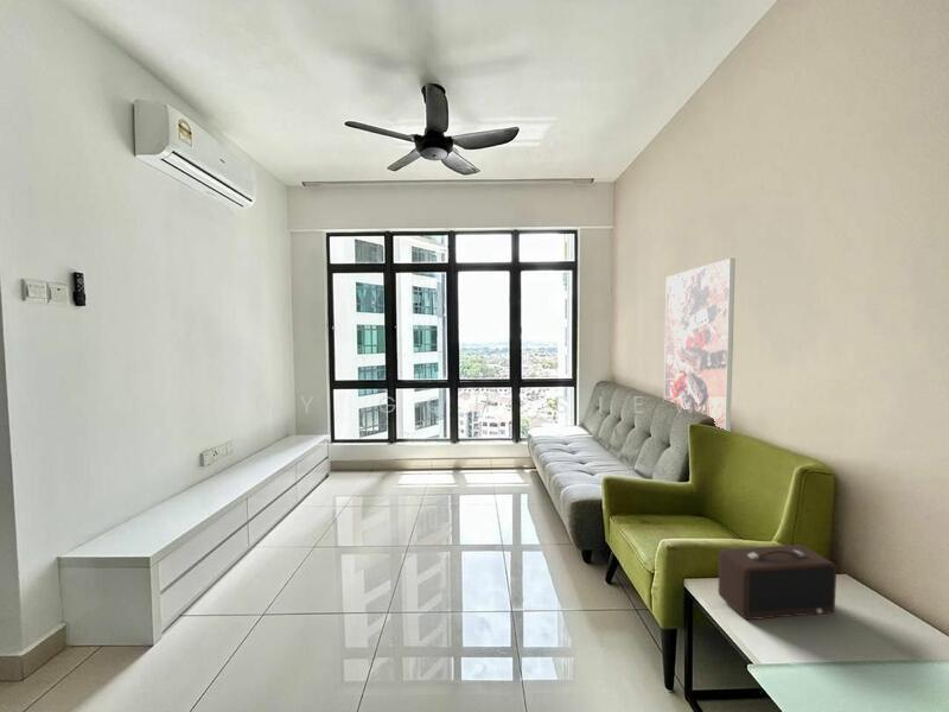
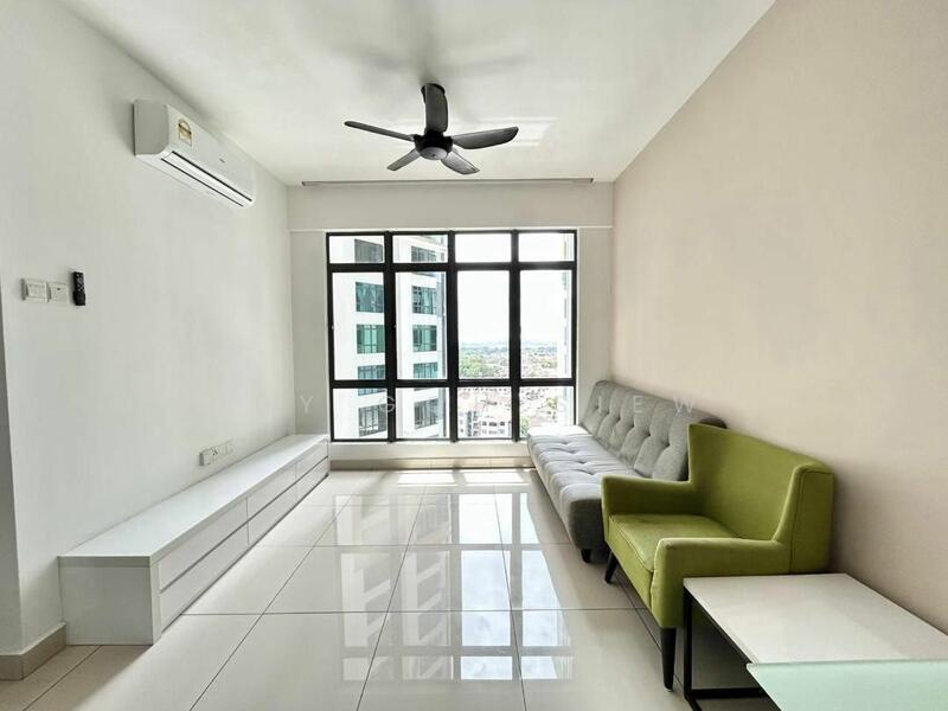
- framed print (694, 349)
- speaker (776, 577)
